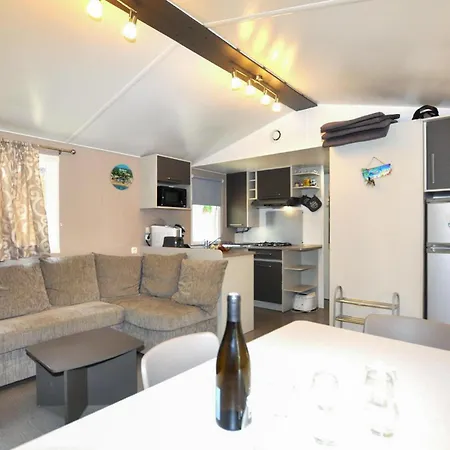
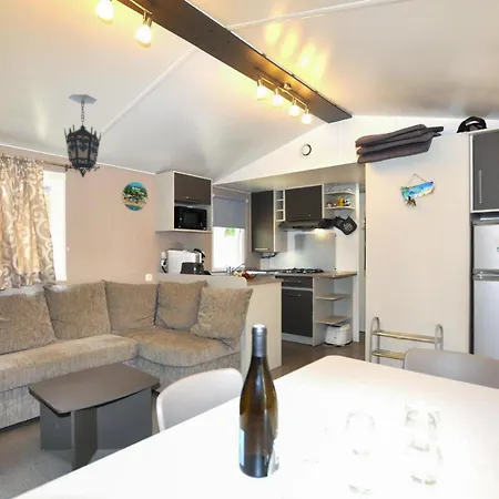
+ hanging lantern (82, 138)
